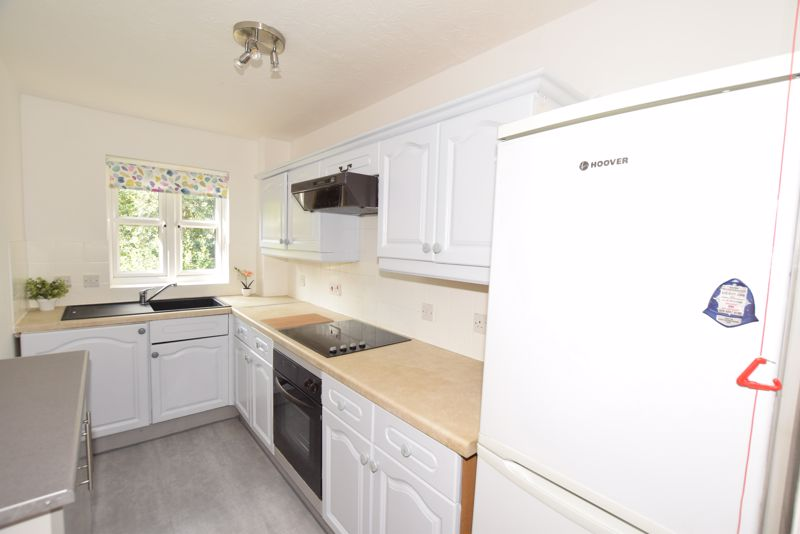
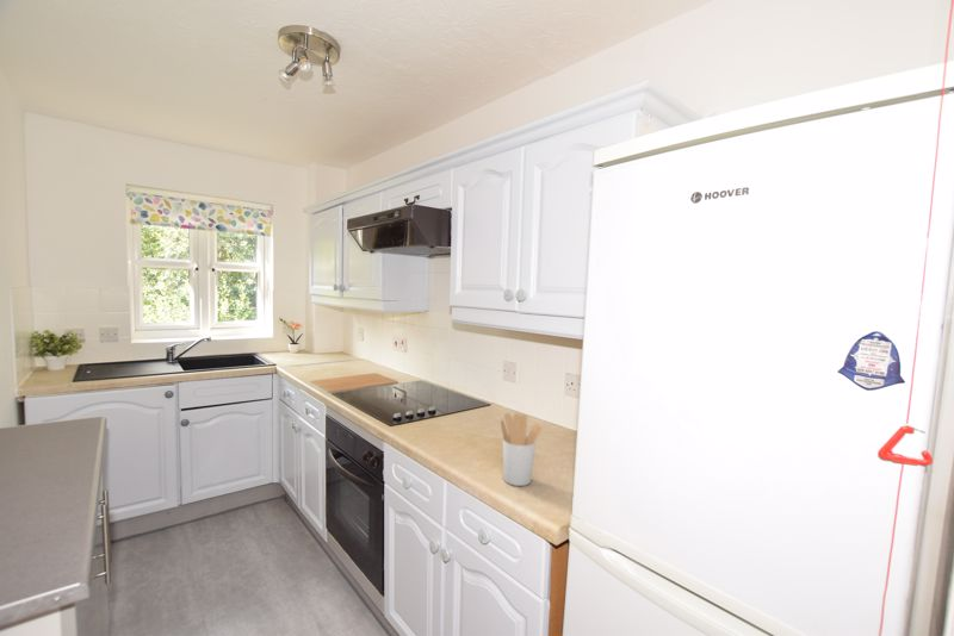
+ utensil holder (516, 445)
